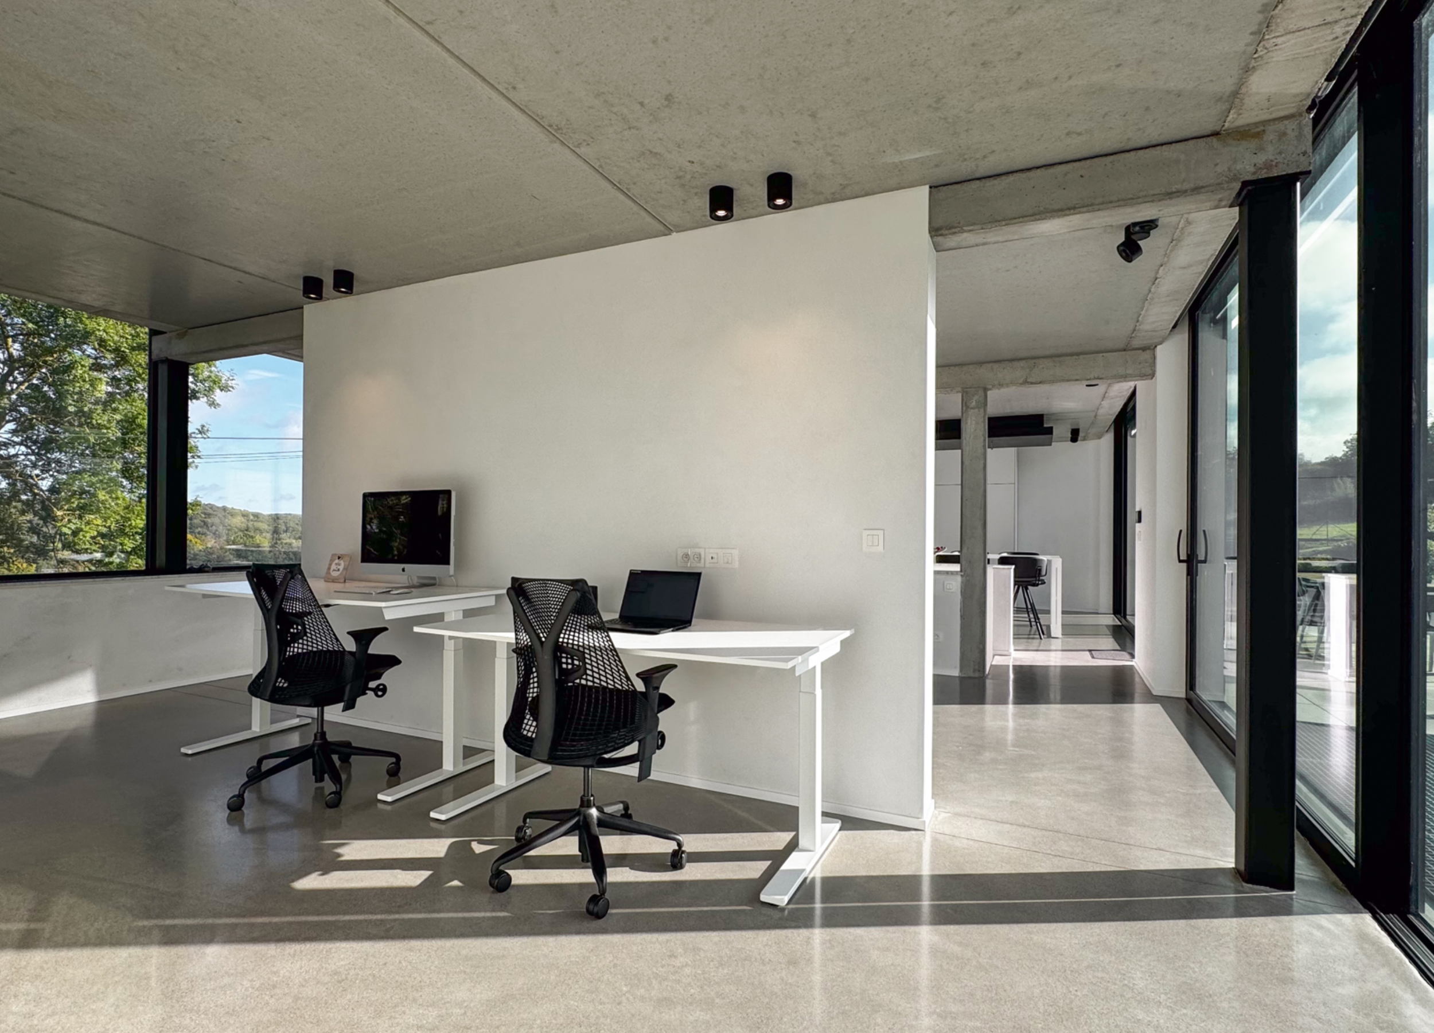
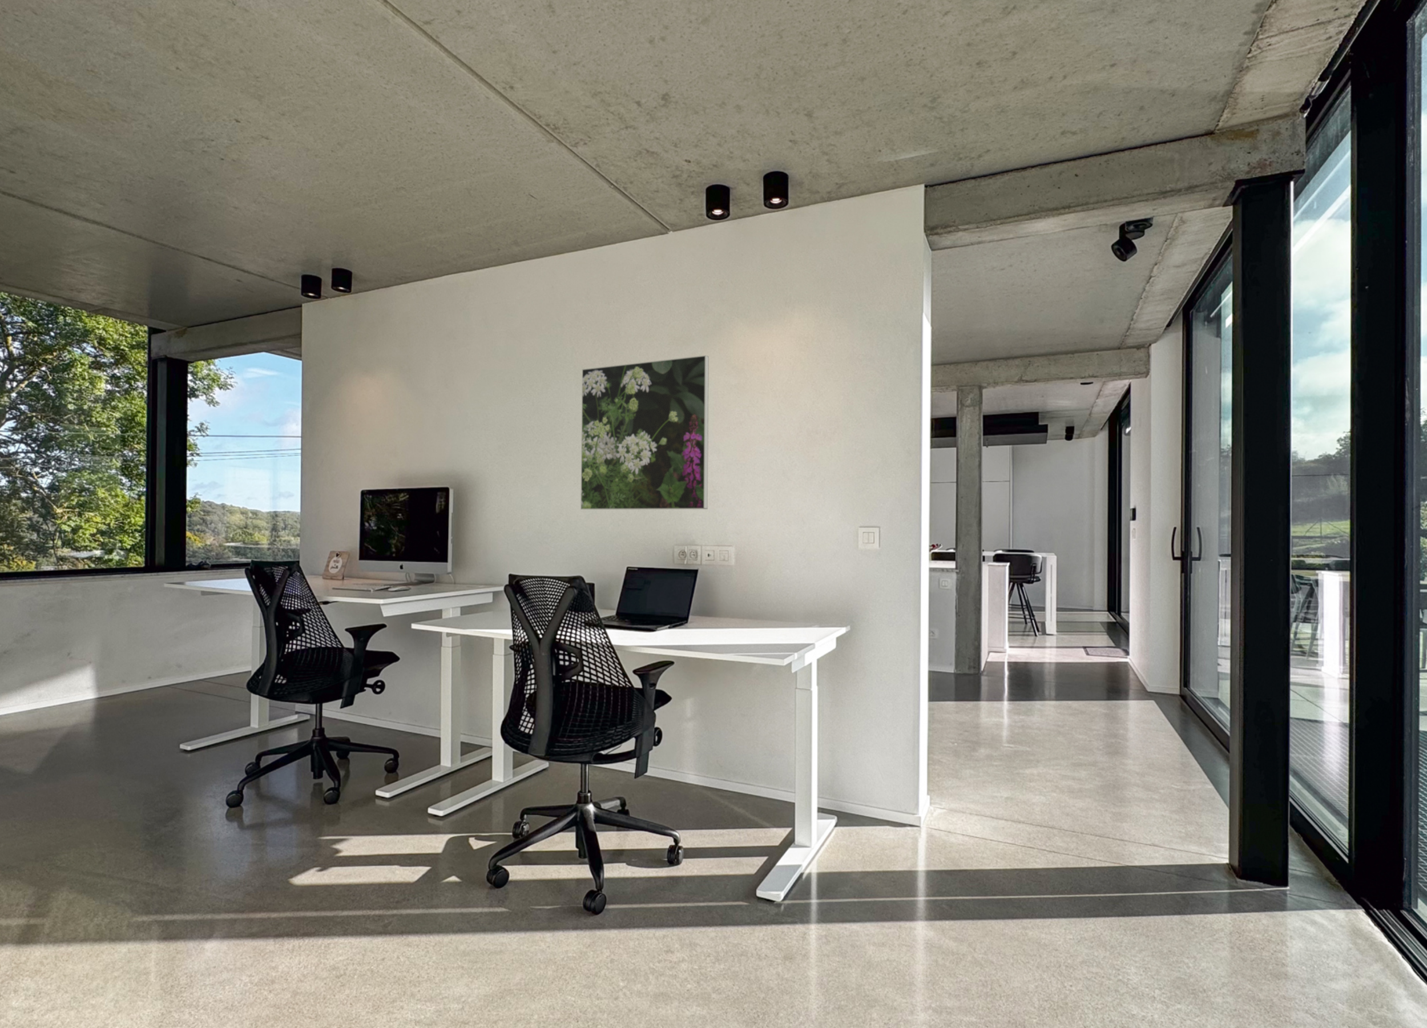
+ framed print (641, 436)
